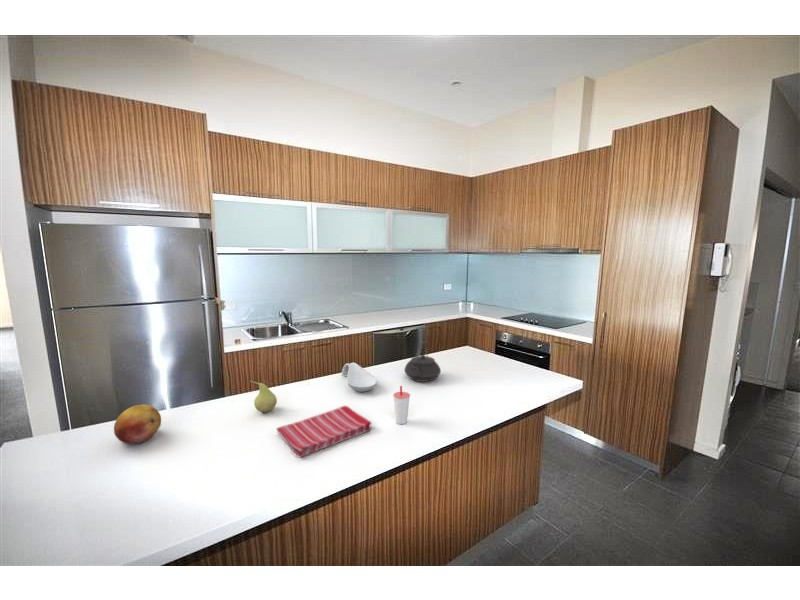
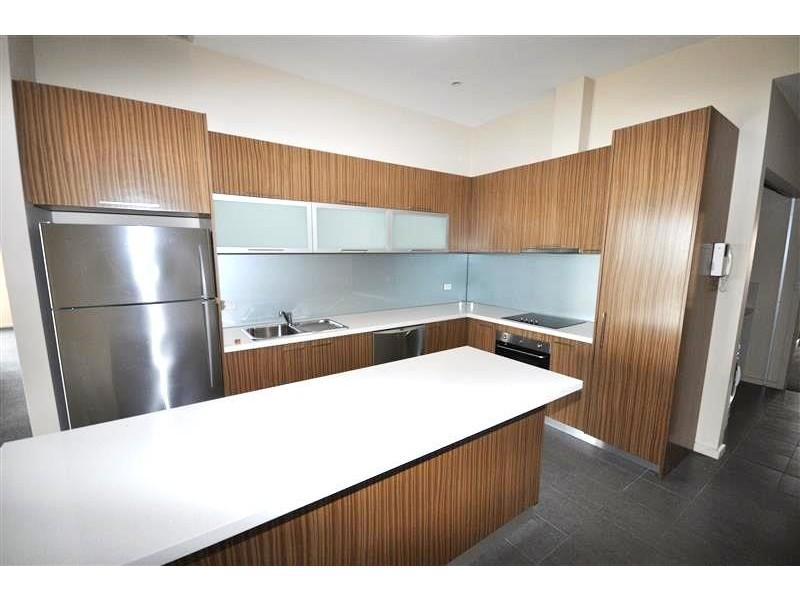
- fruit (138, 422)
- spoon rest (356, 375)
- dish towel (325, 427)
- cup (401, 403)
- fruit (263, 394)
- teapot (421, 360)
